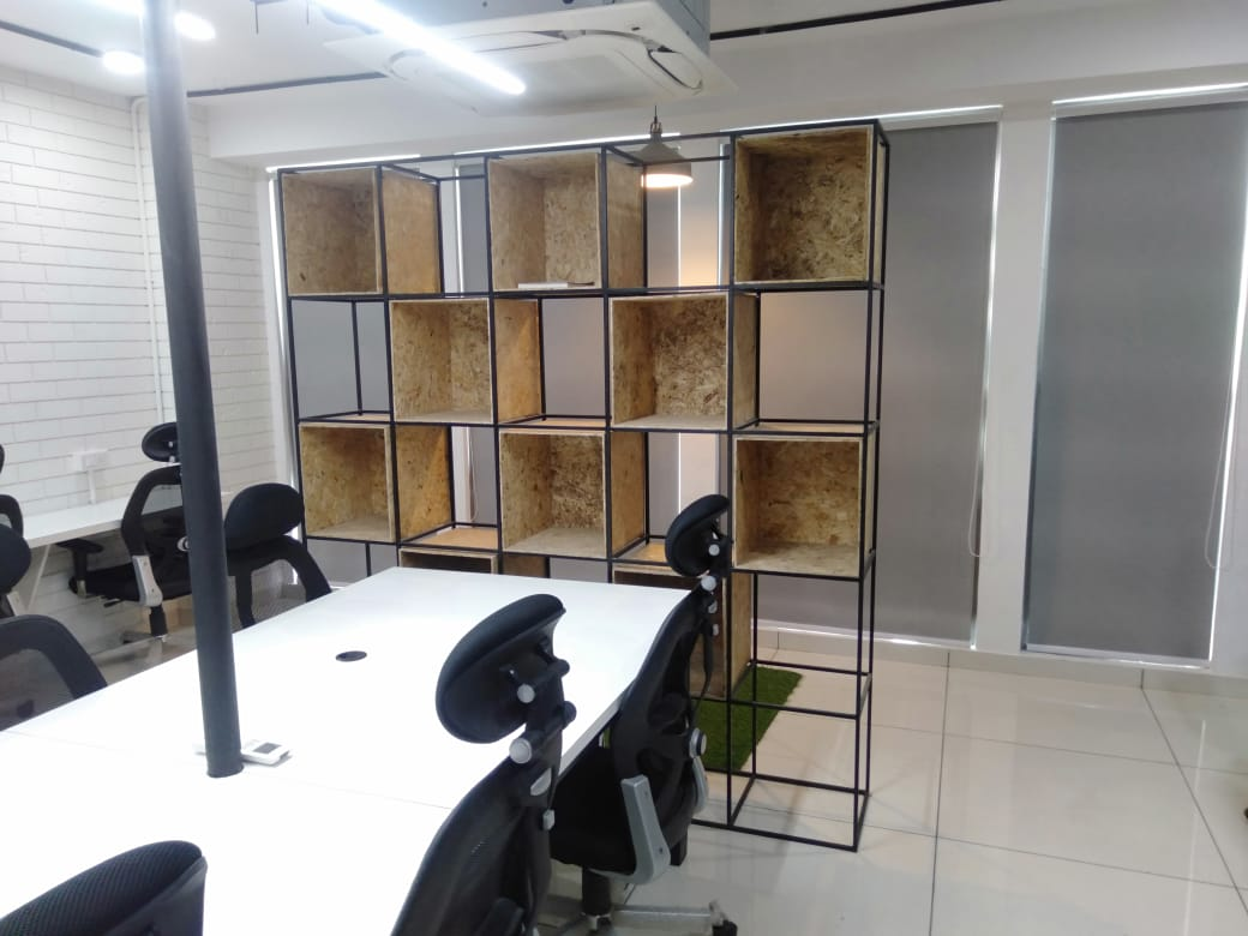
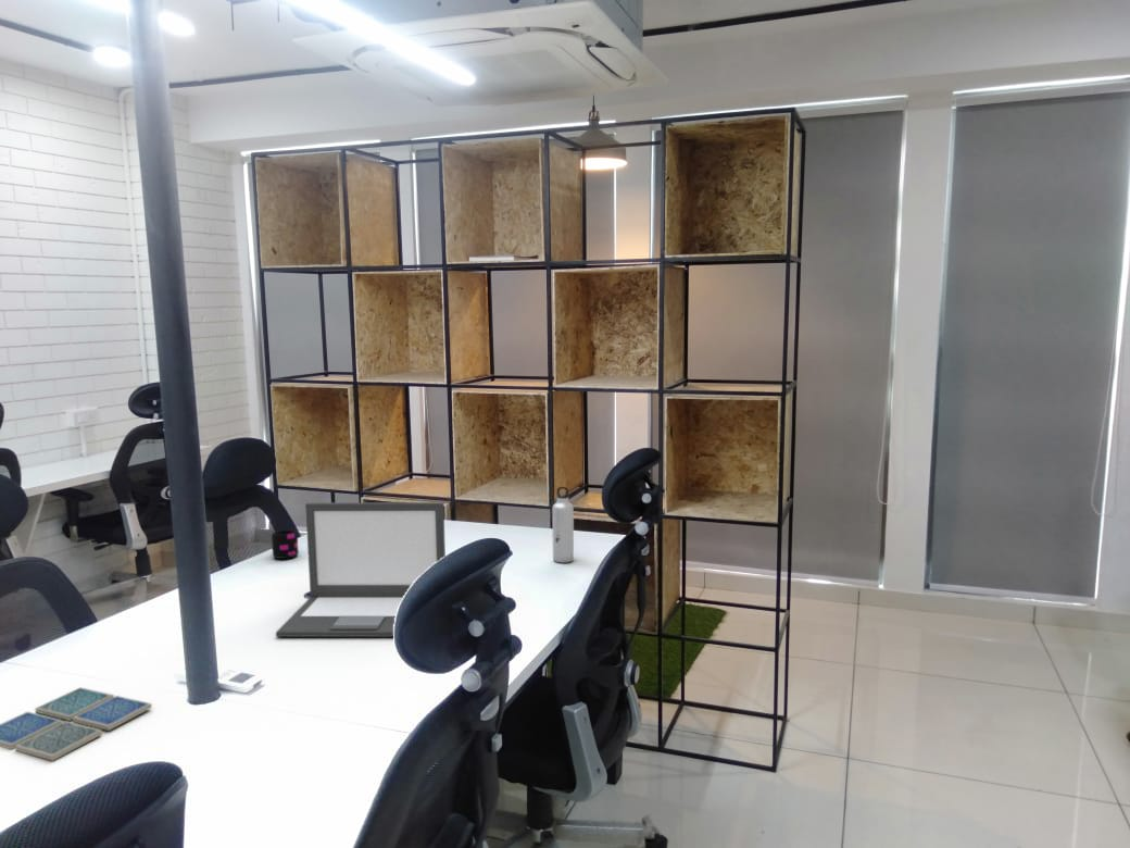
+ water bottle (563, 523)
+ drink coaster (67, 720)
+ mug (285, 543)
+ laptop (364, 565)
